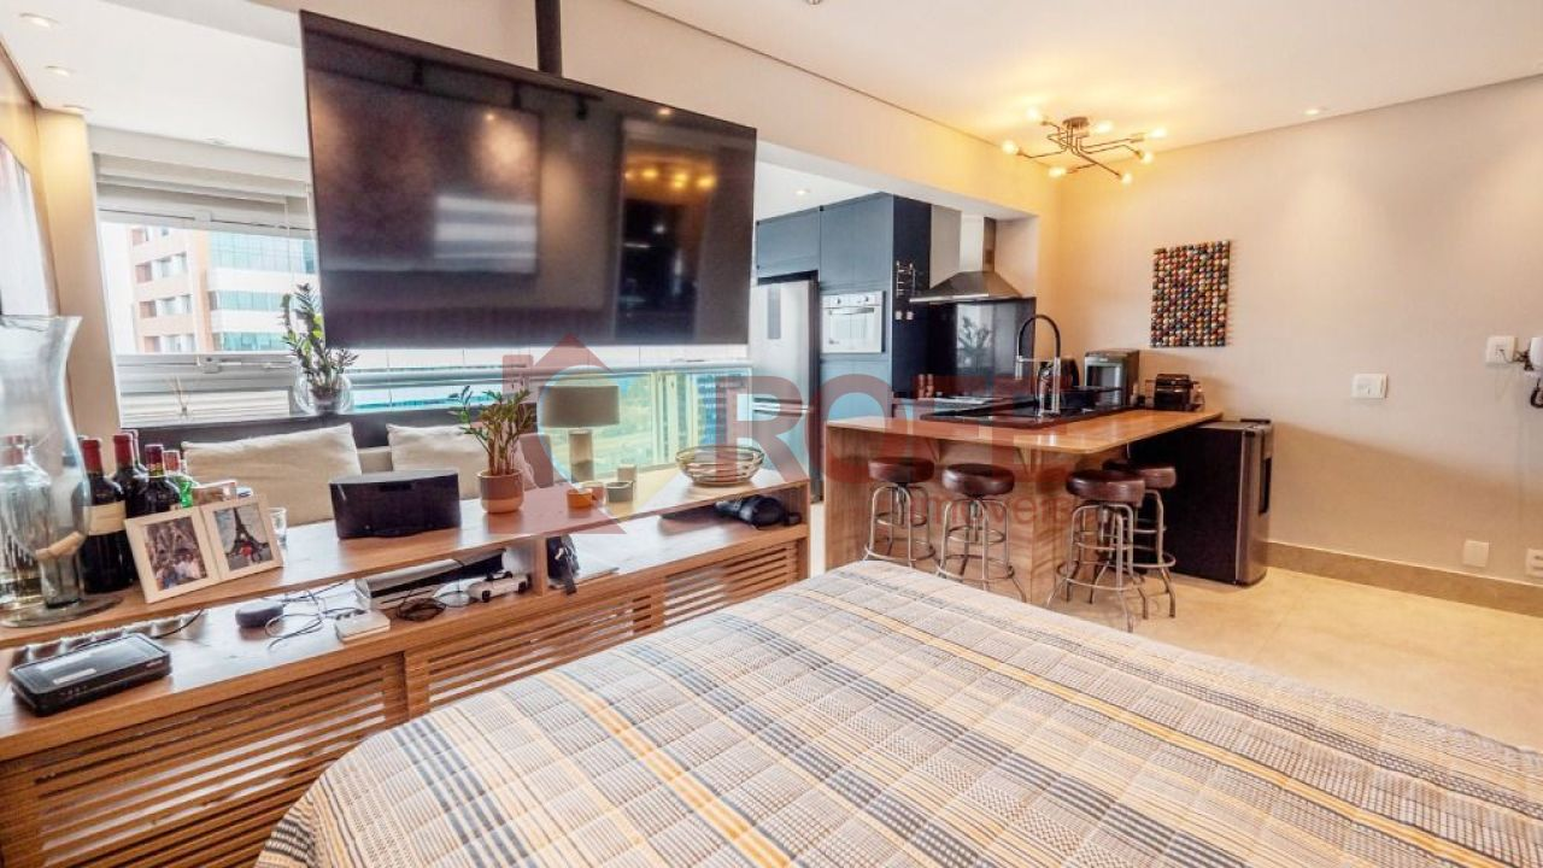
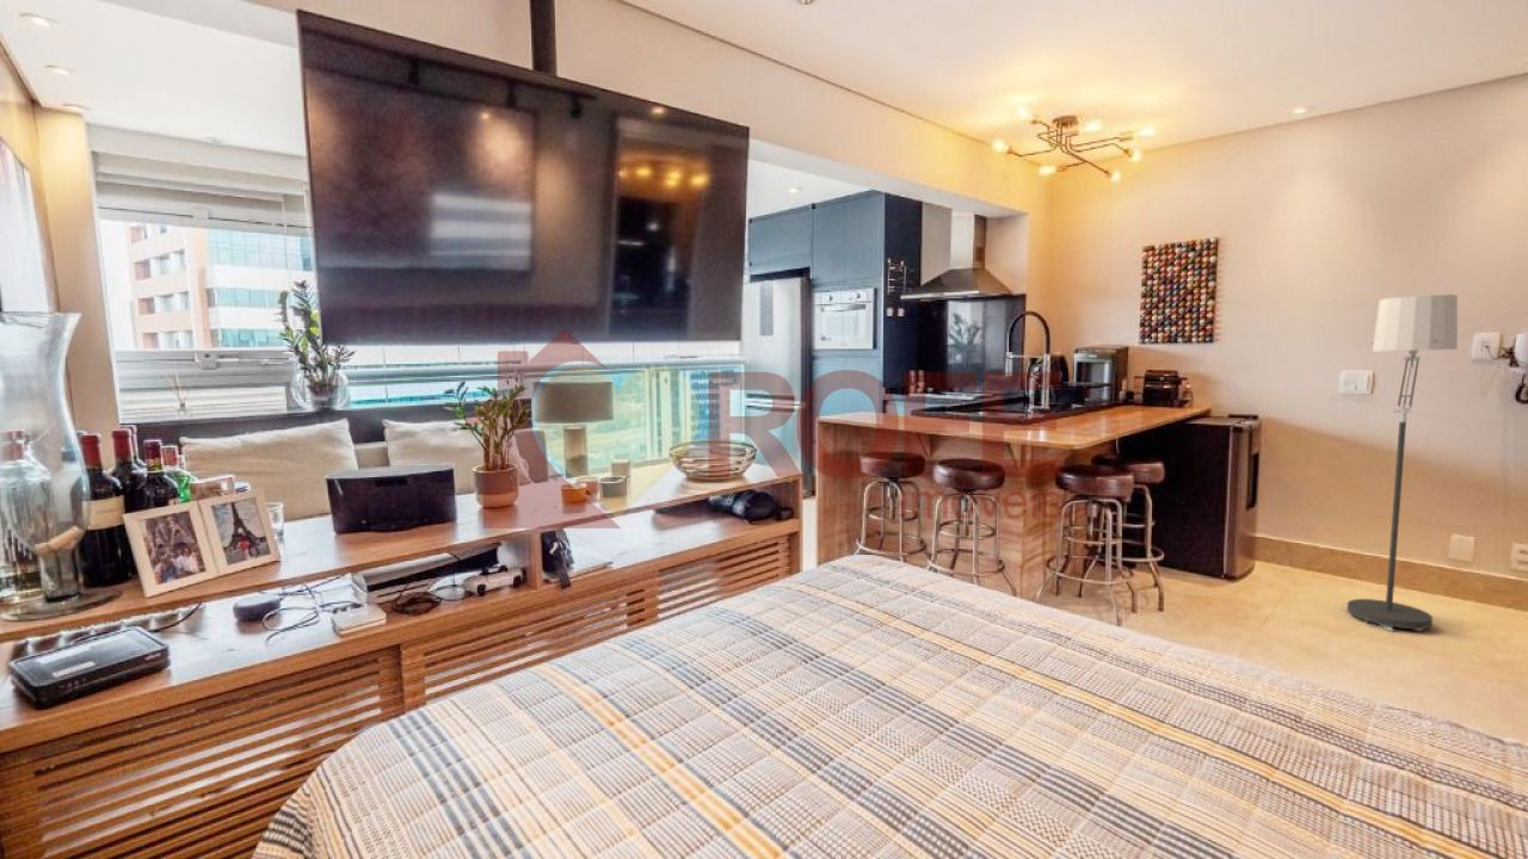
+ floor lamp (1397, 453)
